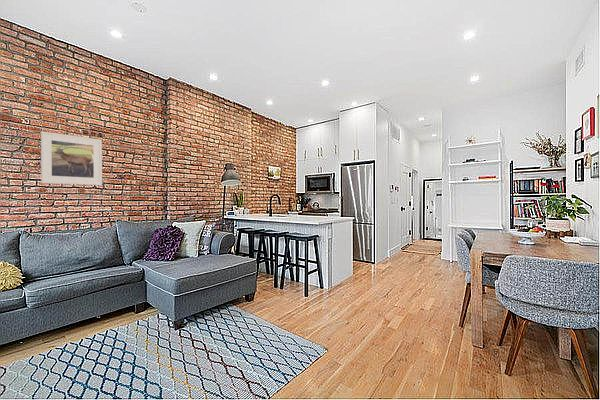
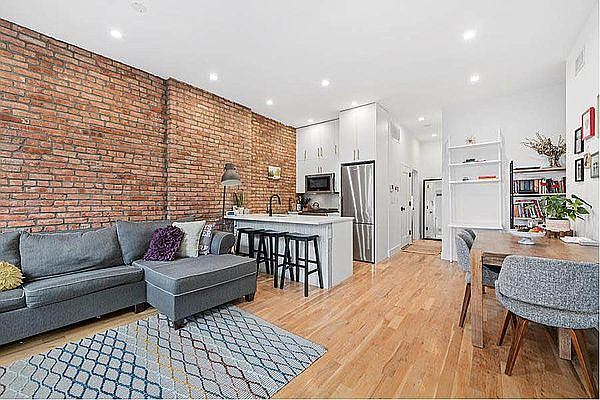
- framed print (73, 159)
